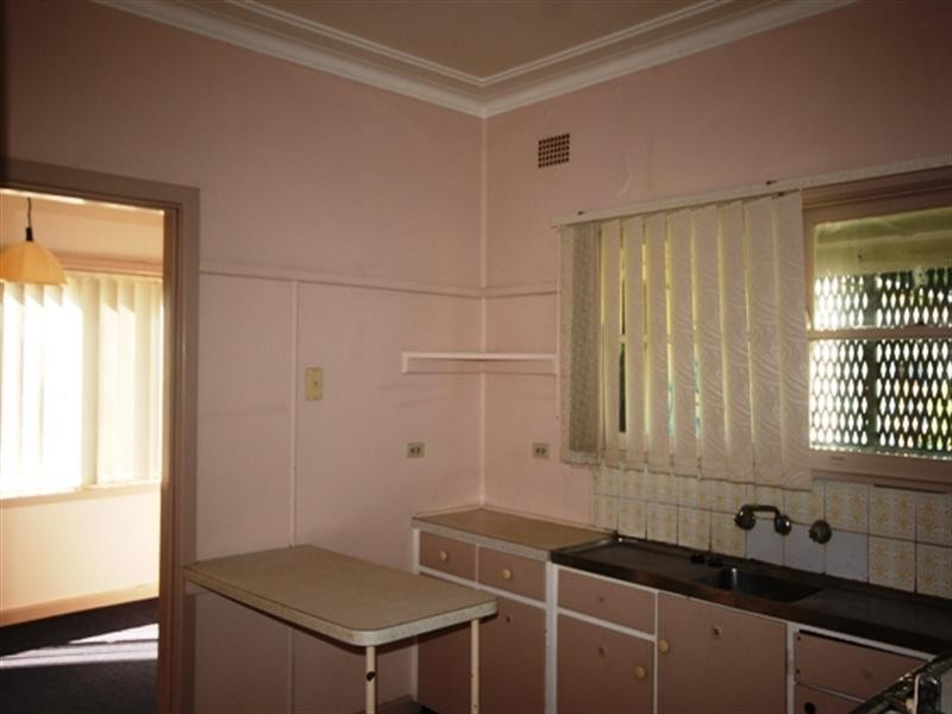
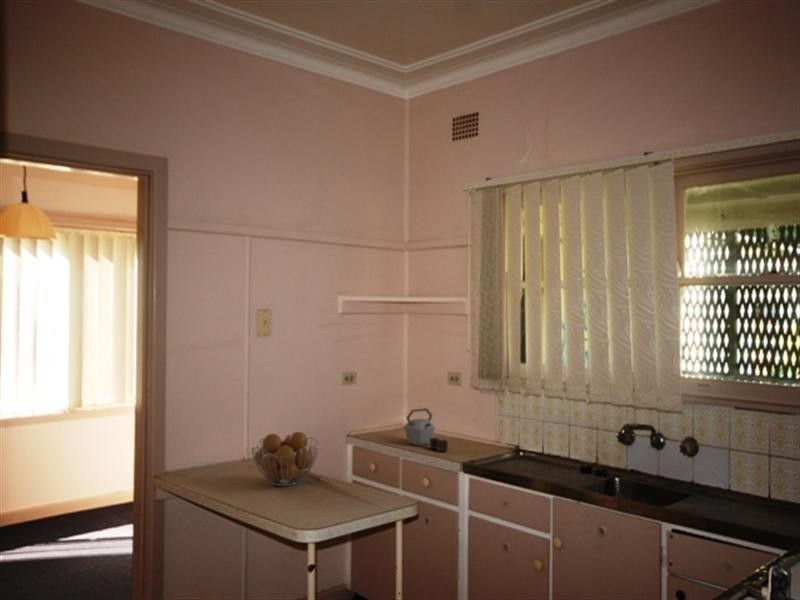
+ kettle (428, 428)
+ fruit basket (285, 457)
